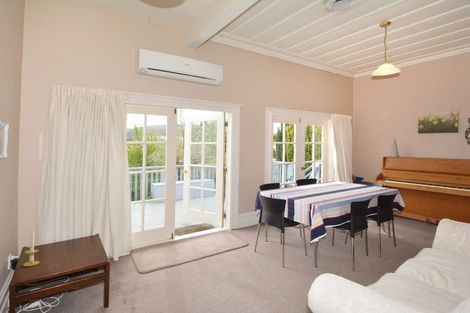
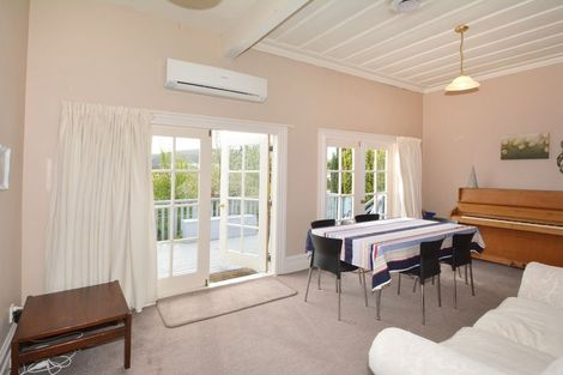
- candle (32, 246)
